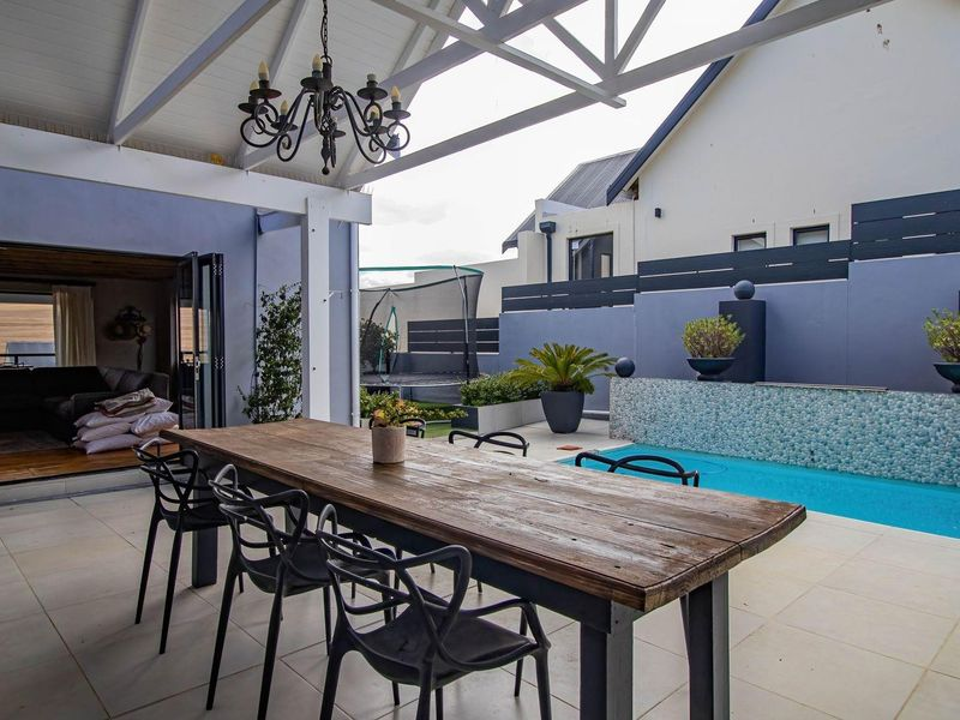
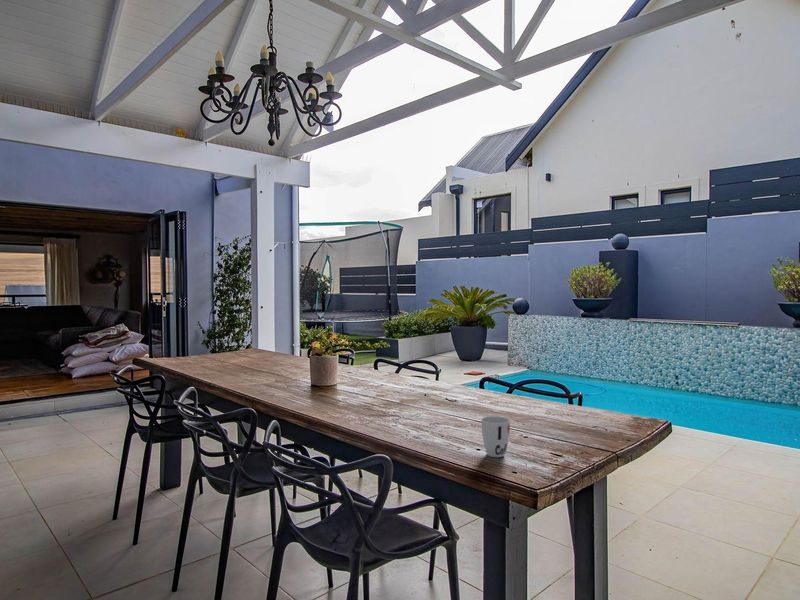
+ cup (495, 437)
